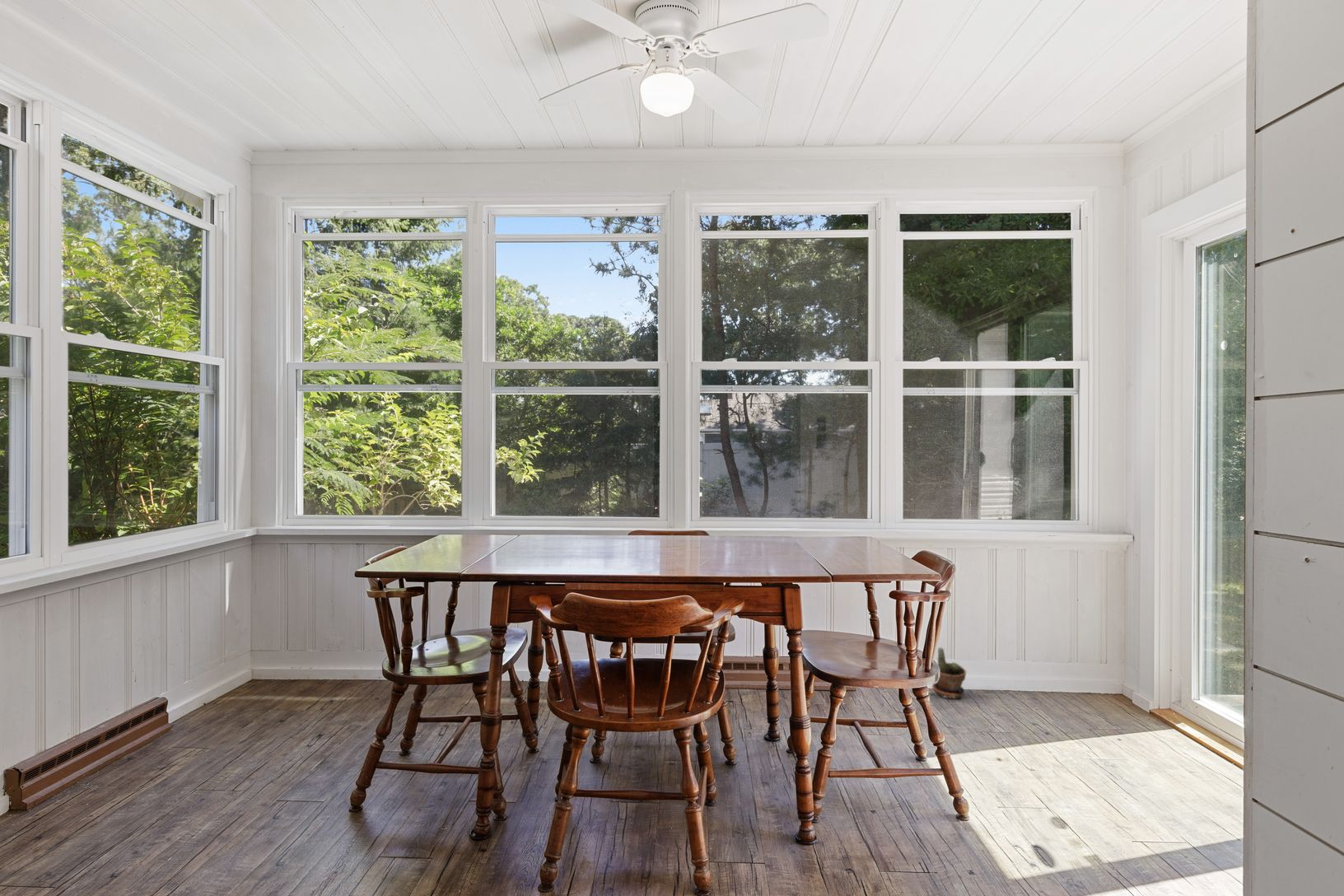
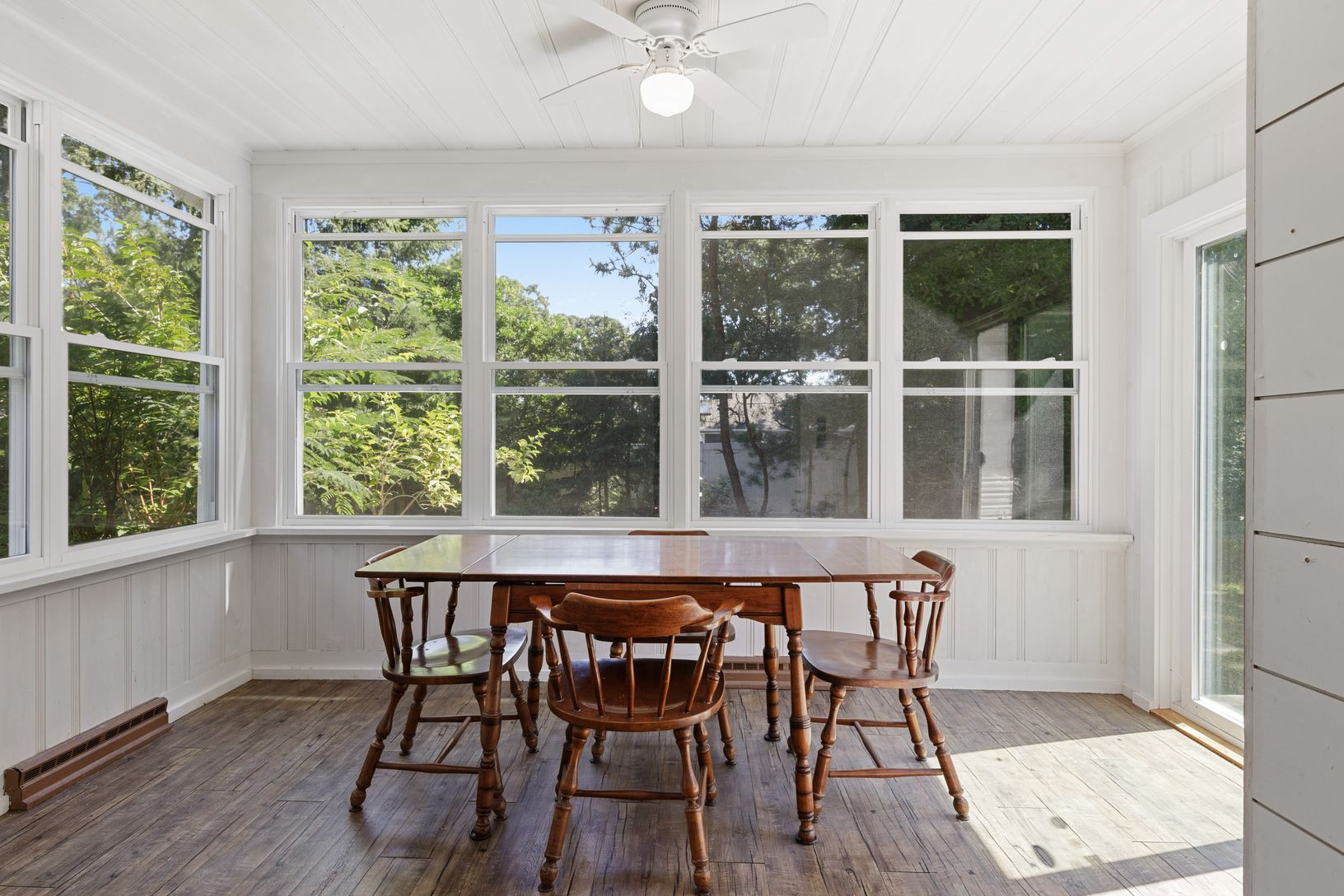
- potted plant (949, 670)
